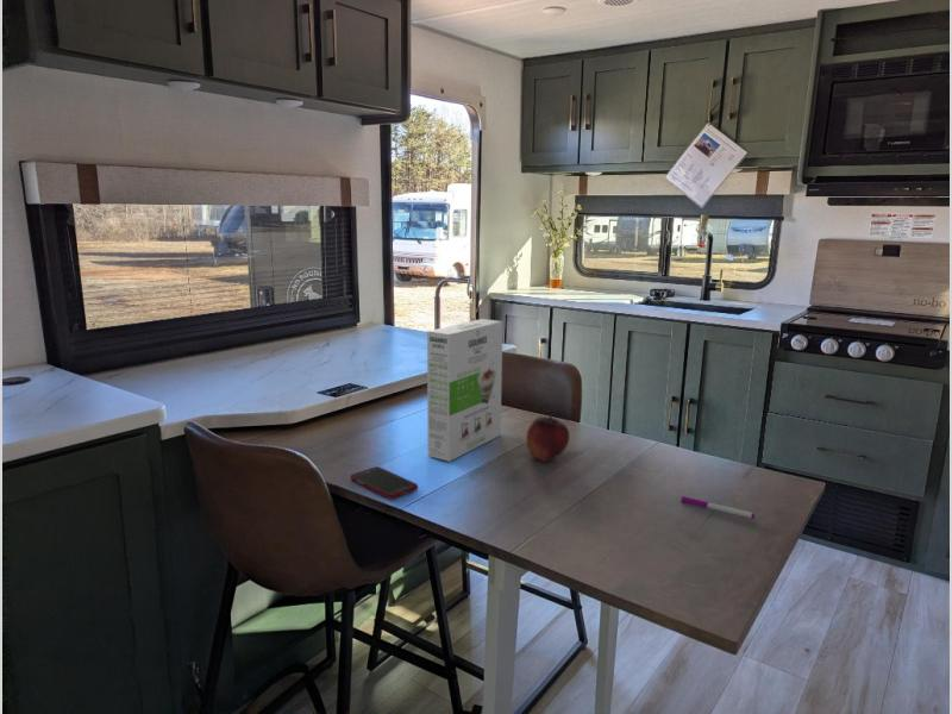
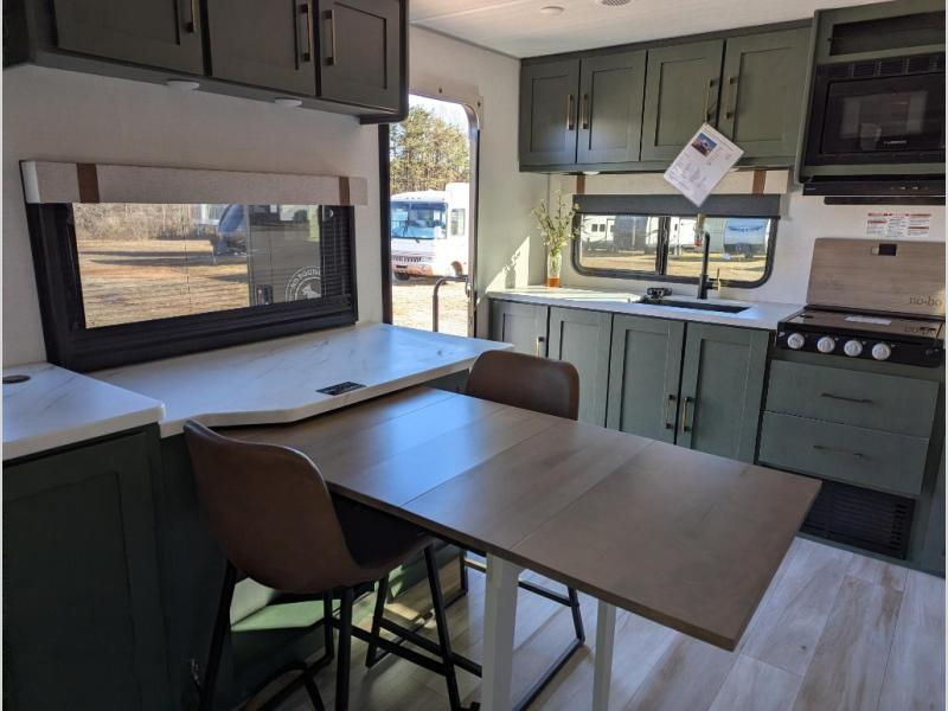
- fruit (547, 437)
- cereal box (465, 387)
- cell phone (383, 482)
- pen (716, 507)
